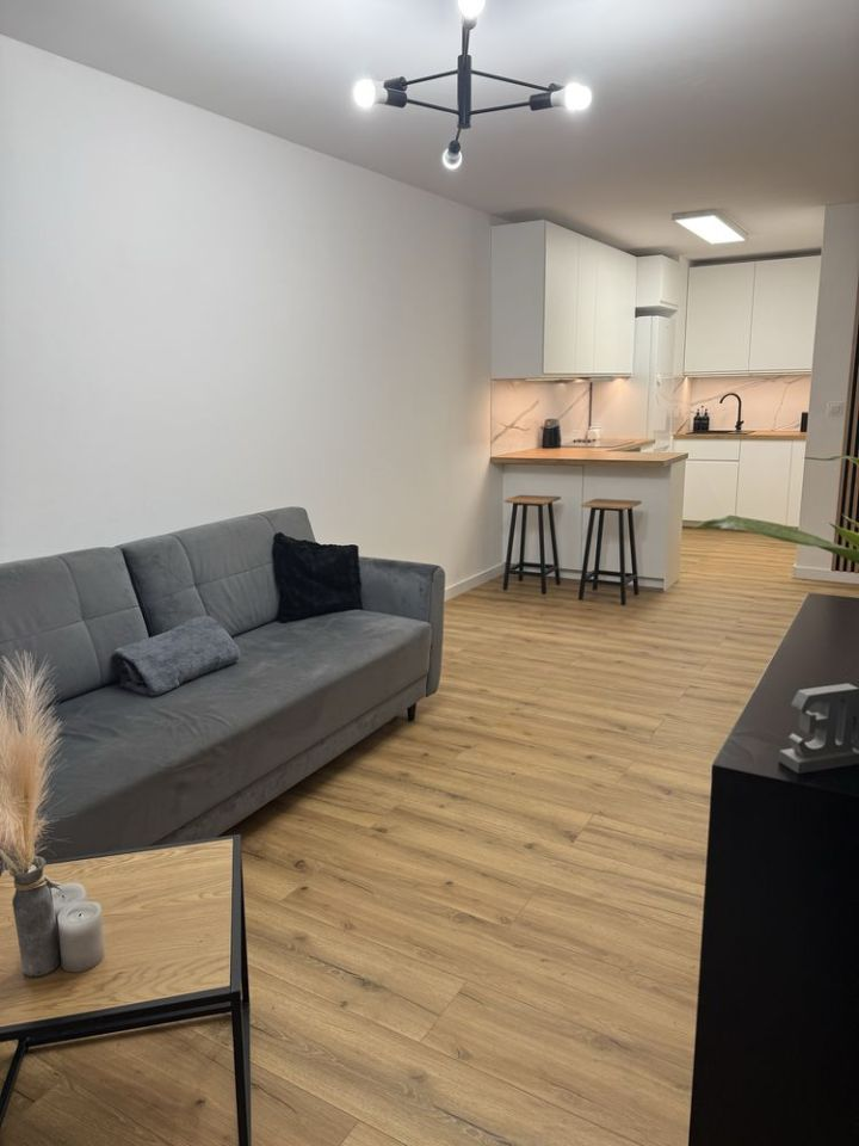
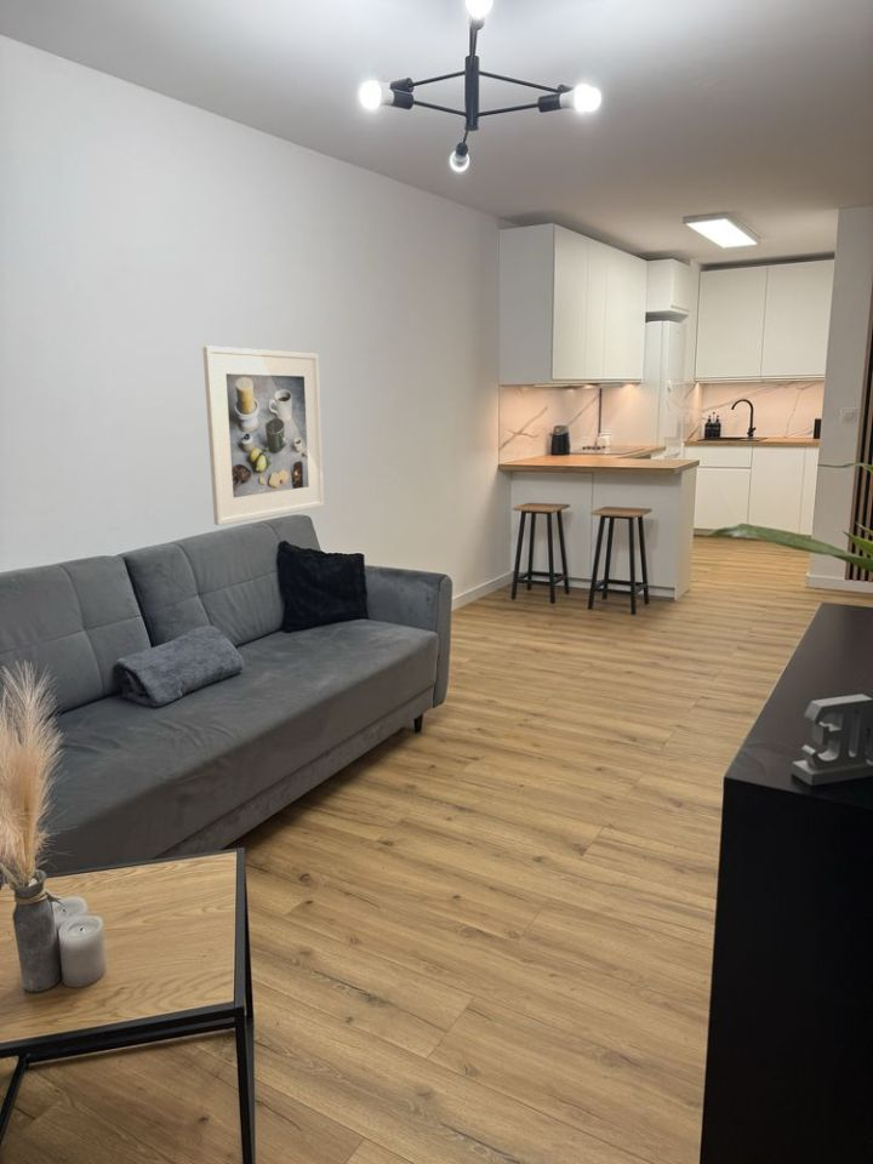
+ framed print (269, 434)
